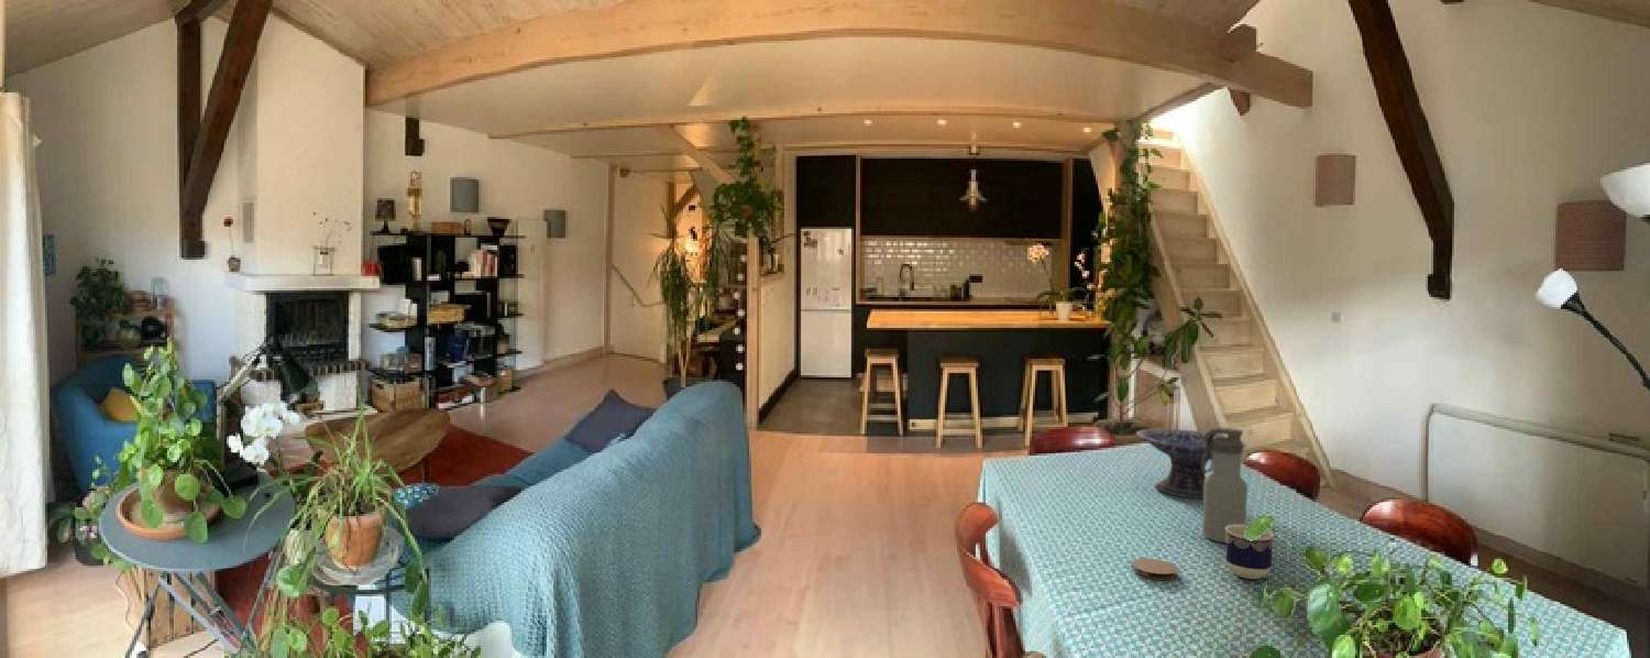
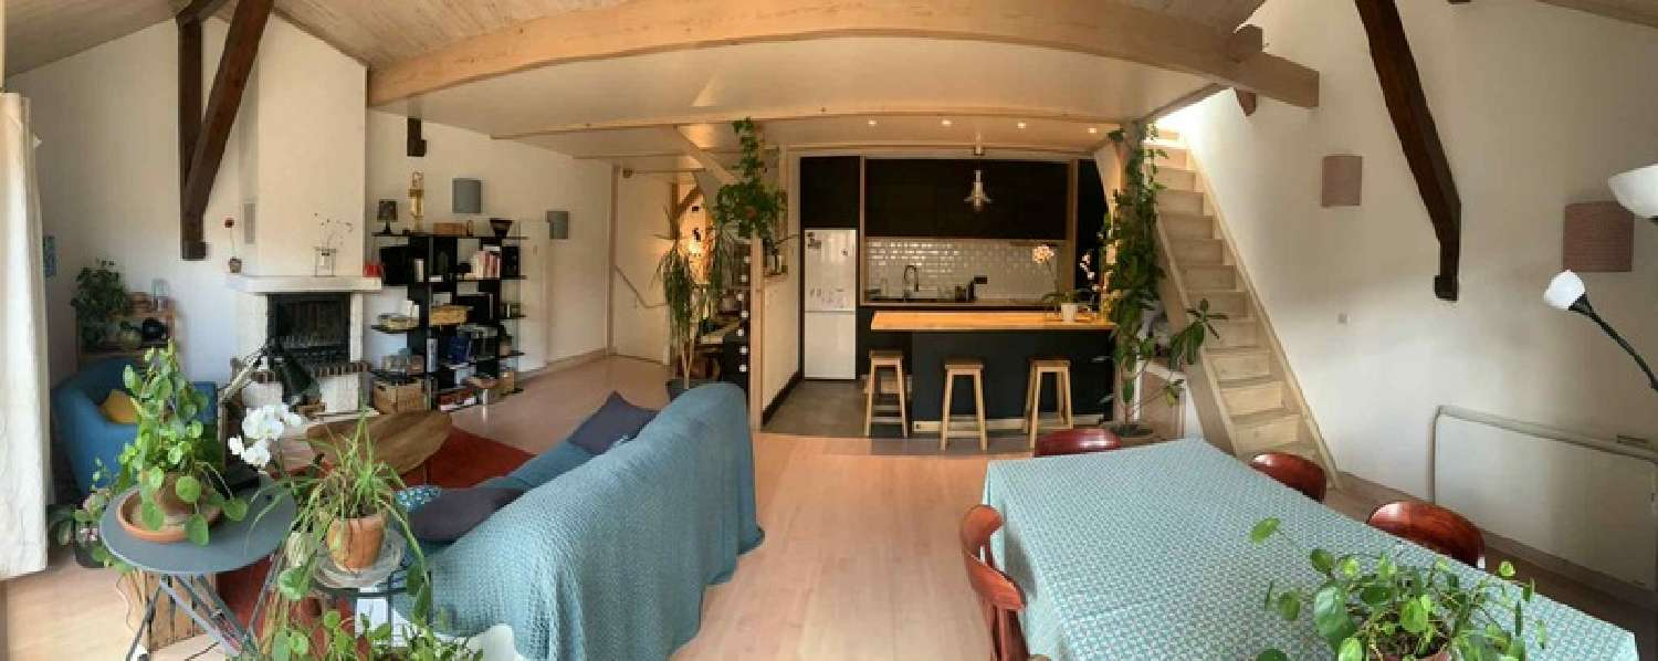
- cup (1247, 550)
- water bottle (1224, 483)
- coaster (1154, 569)
- decorative bowl (1188, 463)
